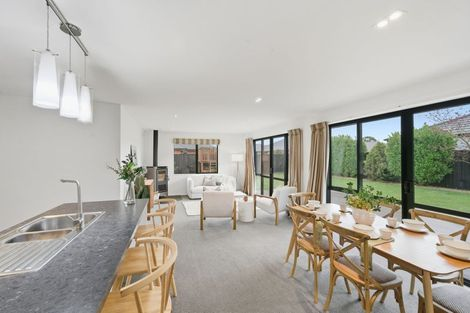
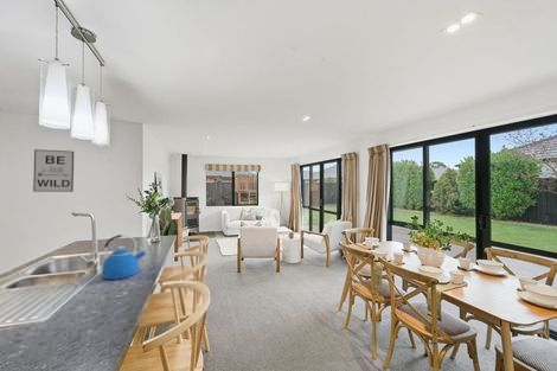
+ wall art (53, 171)
+ kettle (124, 254)
